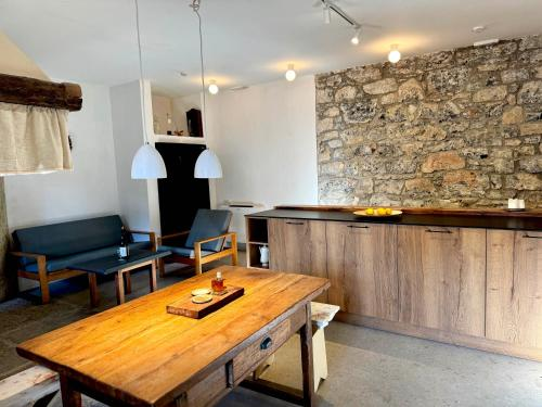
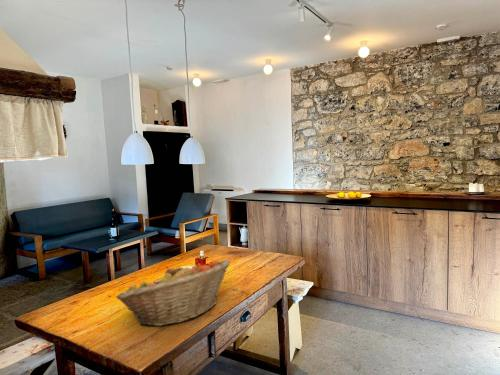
+ fruit basket (178, 286)
